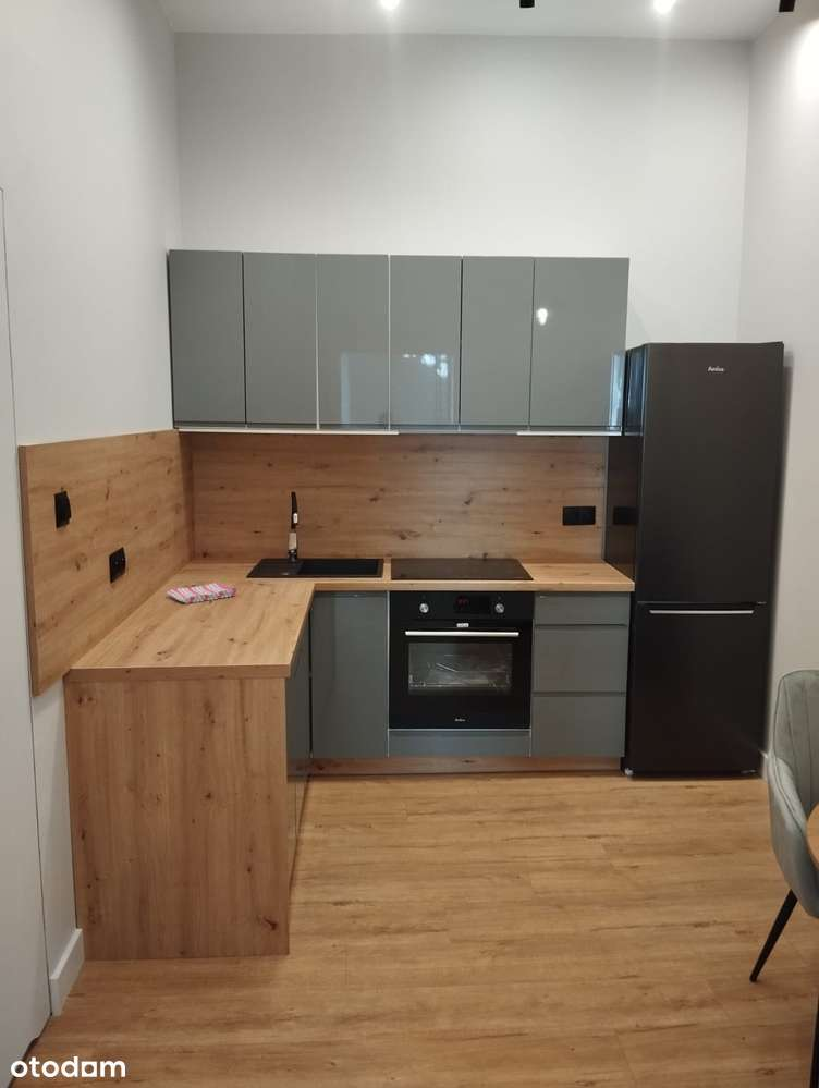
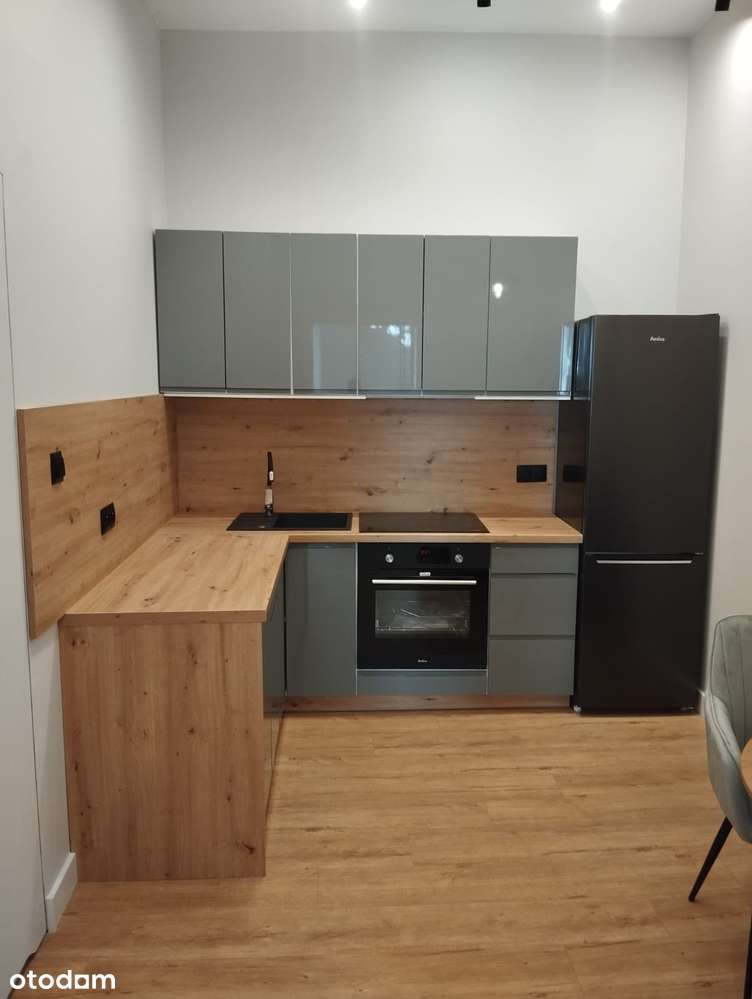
- dish towel (201, 591)
